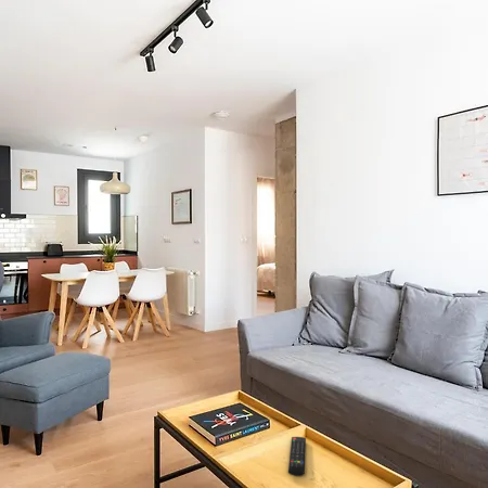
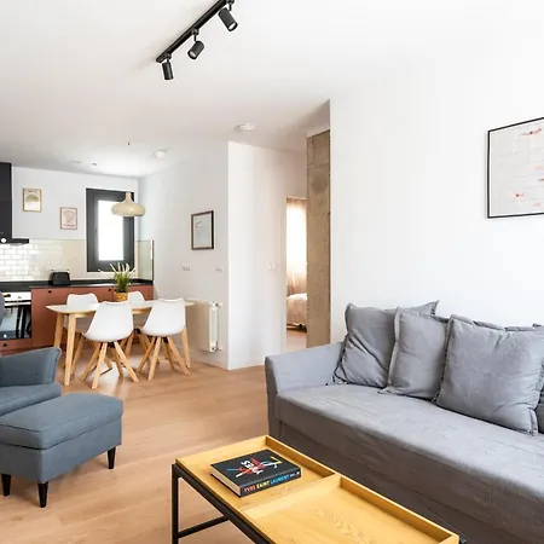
- remote control (297, 454)
